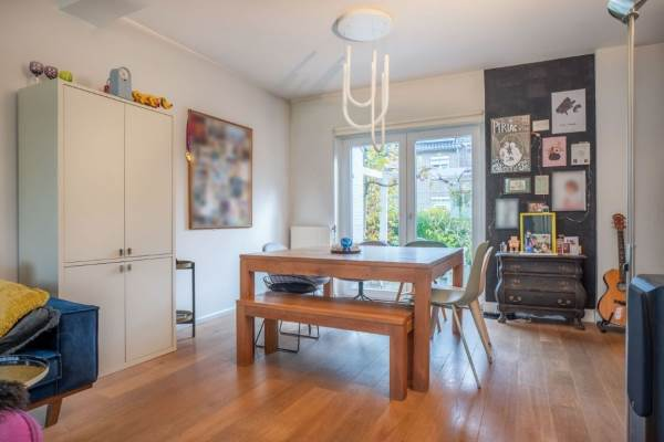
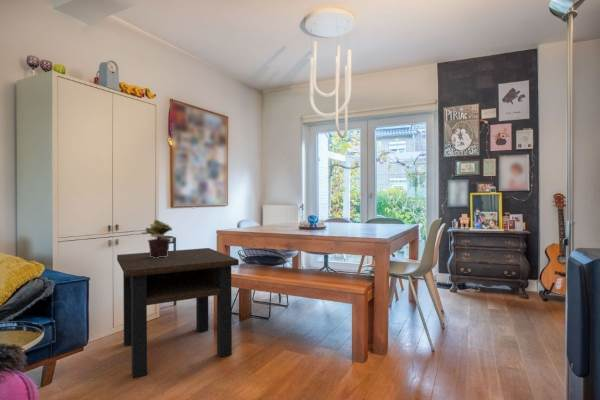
+ side table (175, 300)
+ potted plant (157, 237)
